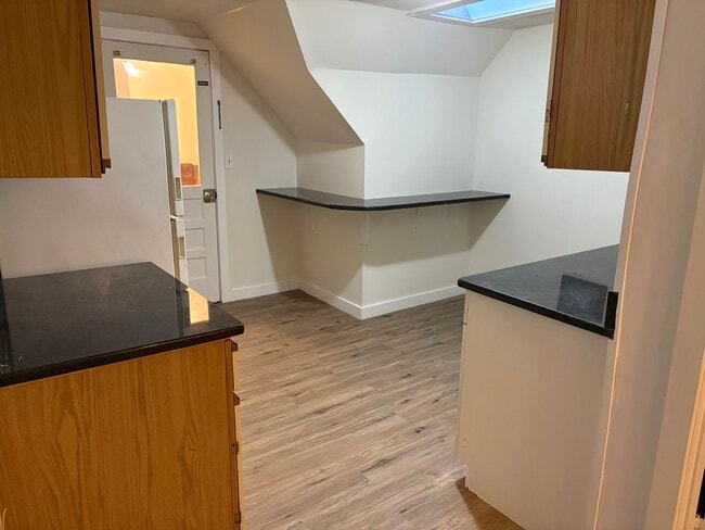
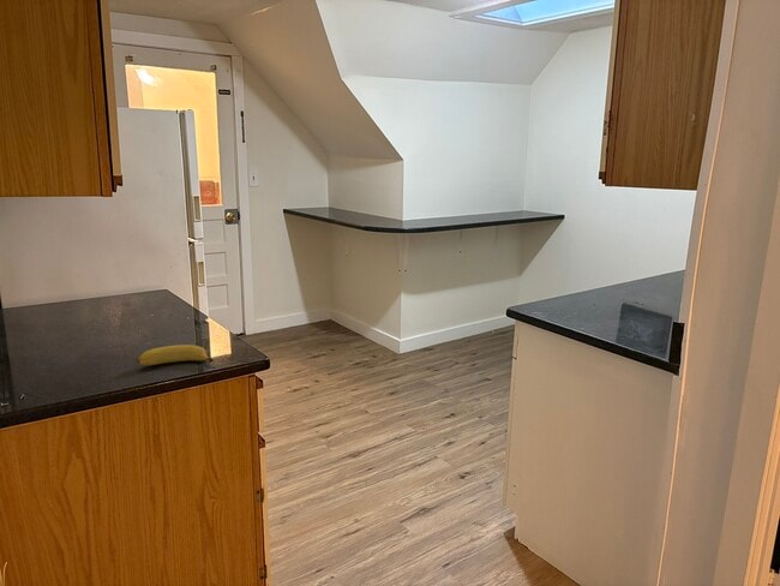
+ banana (174, 357)
